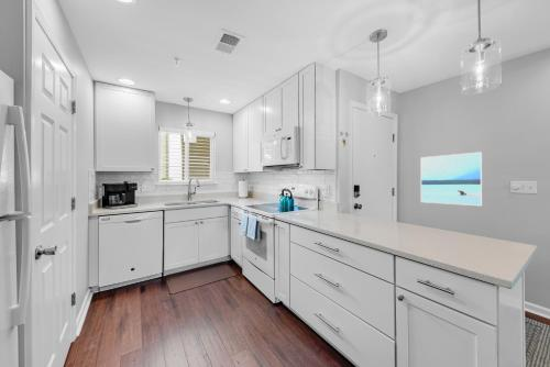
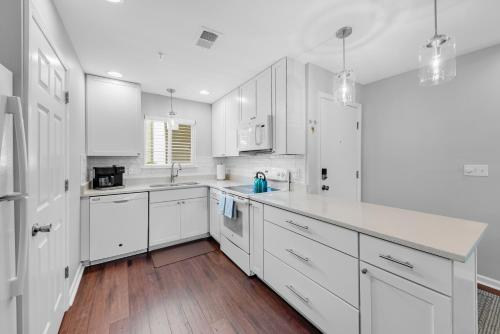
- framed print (448, 179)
